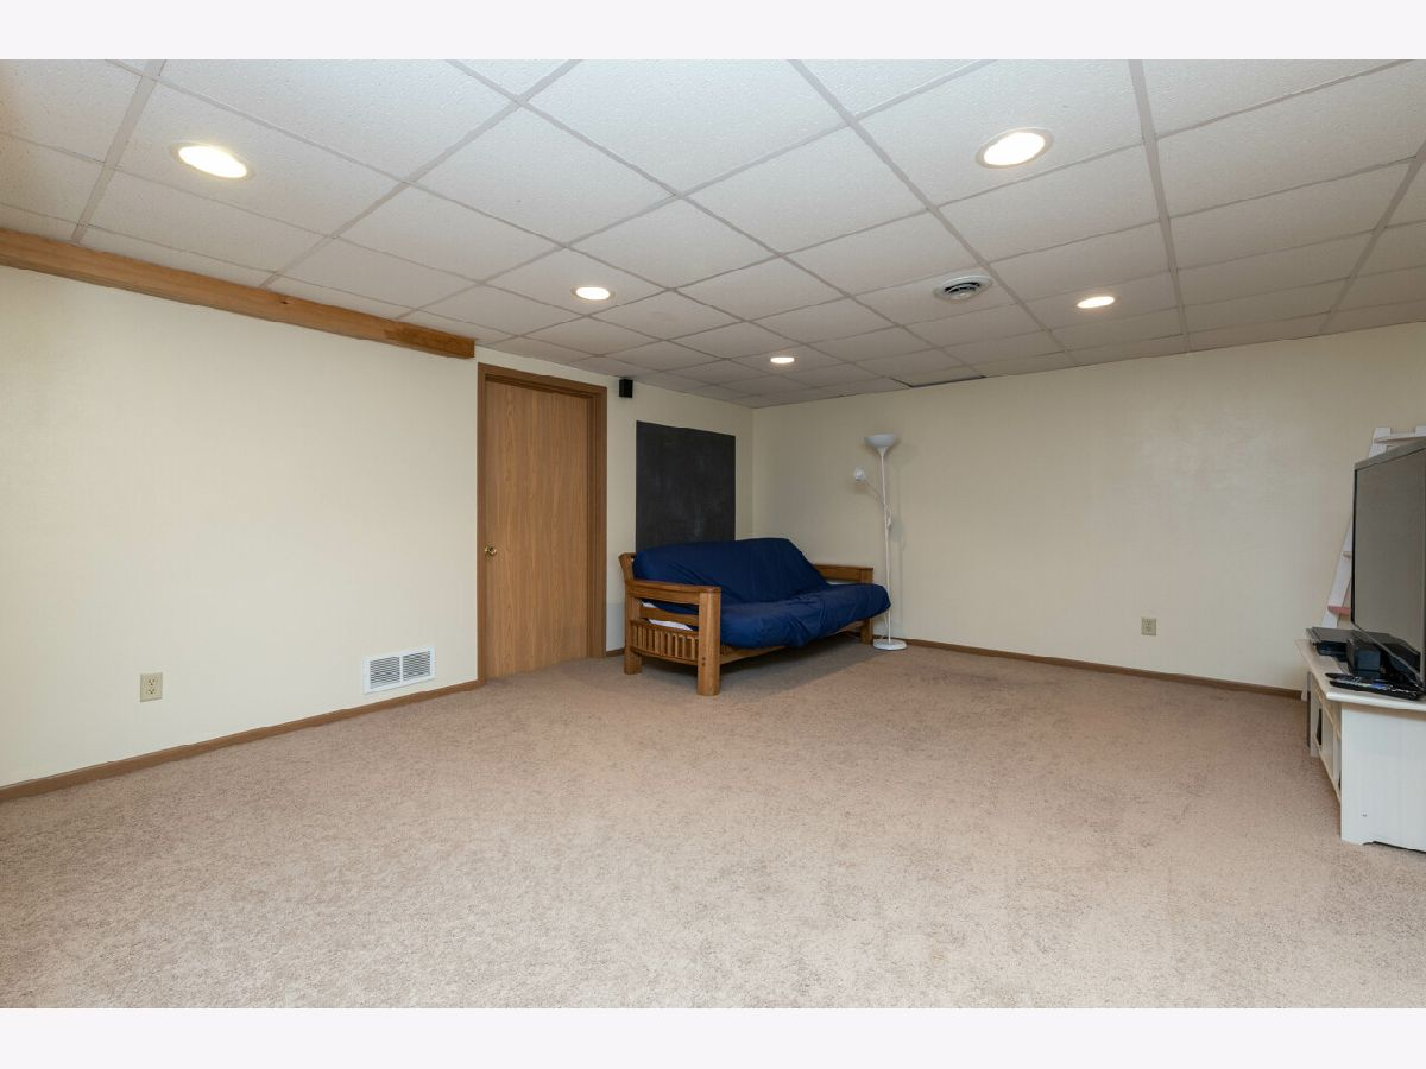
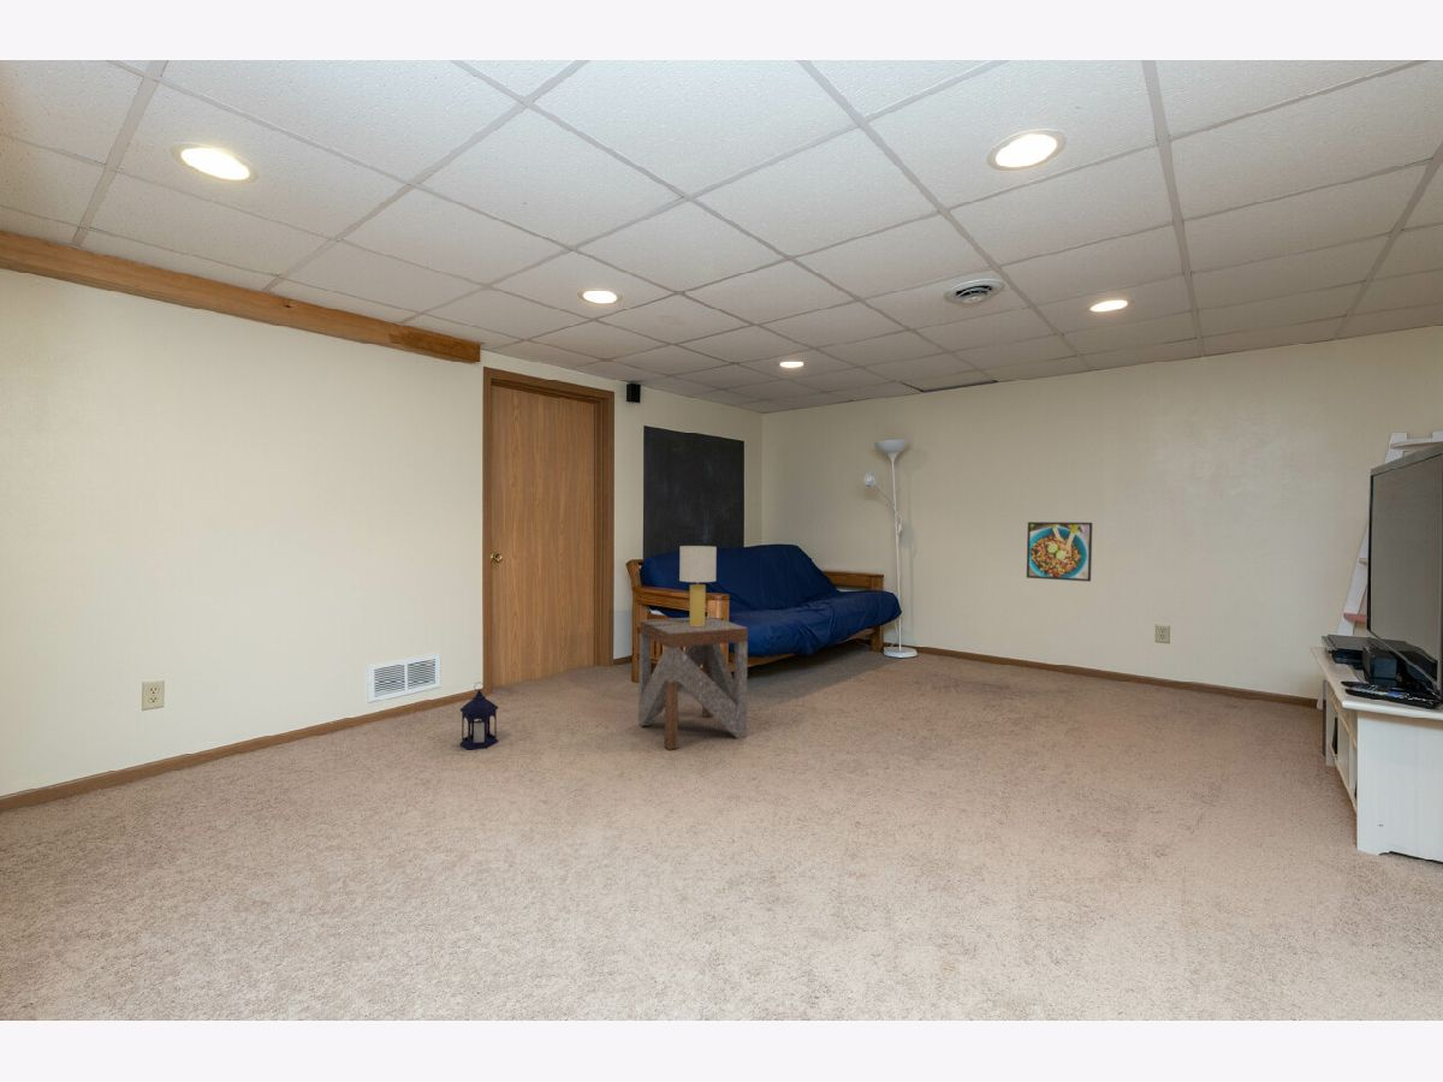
+ table lamp (690, 584)
+ lantern (479, 713)
+ side table (690, 677)
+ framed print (1058, 551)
